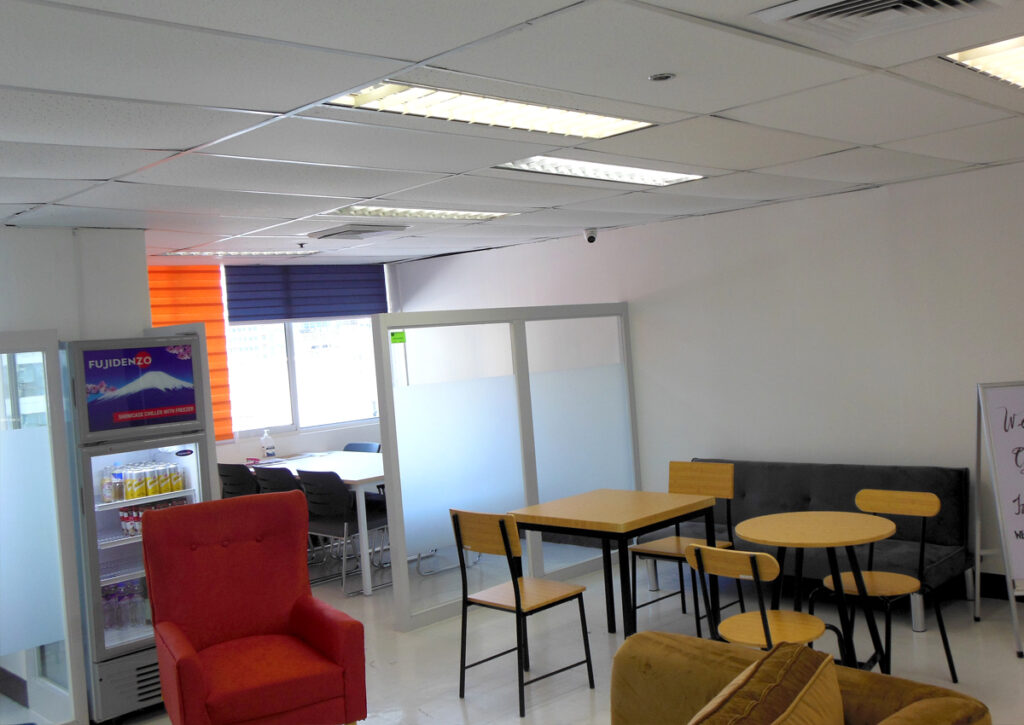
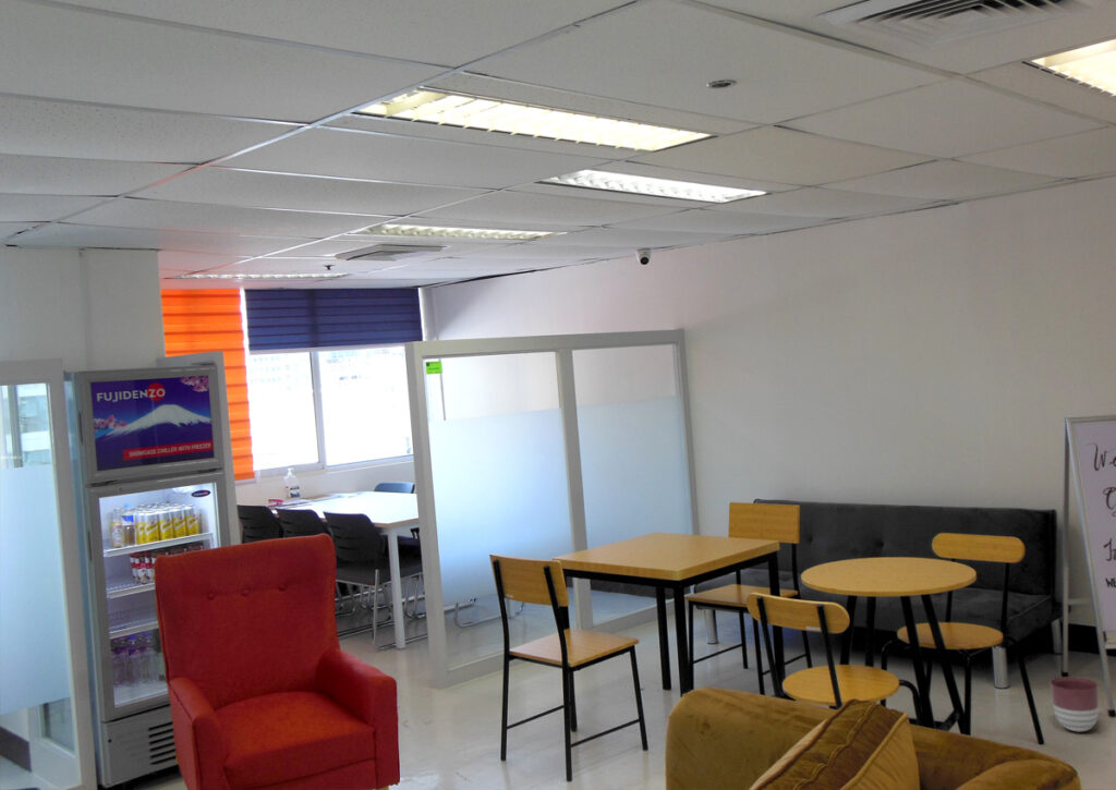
+ planter (1075, 706)
